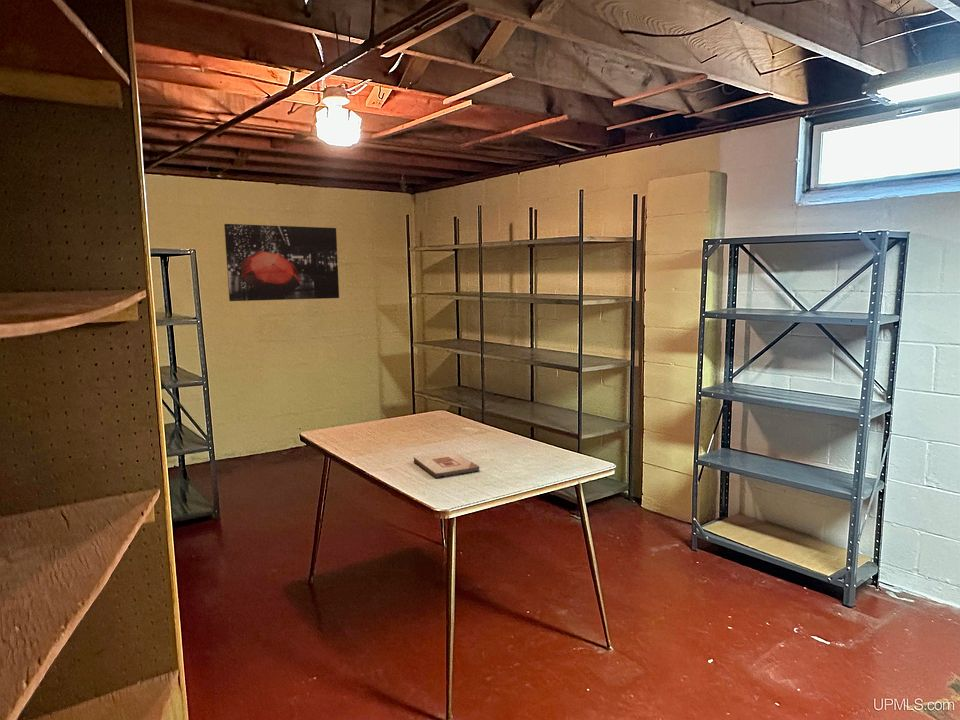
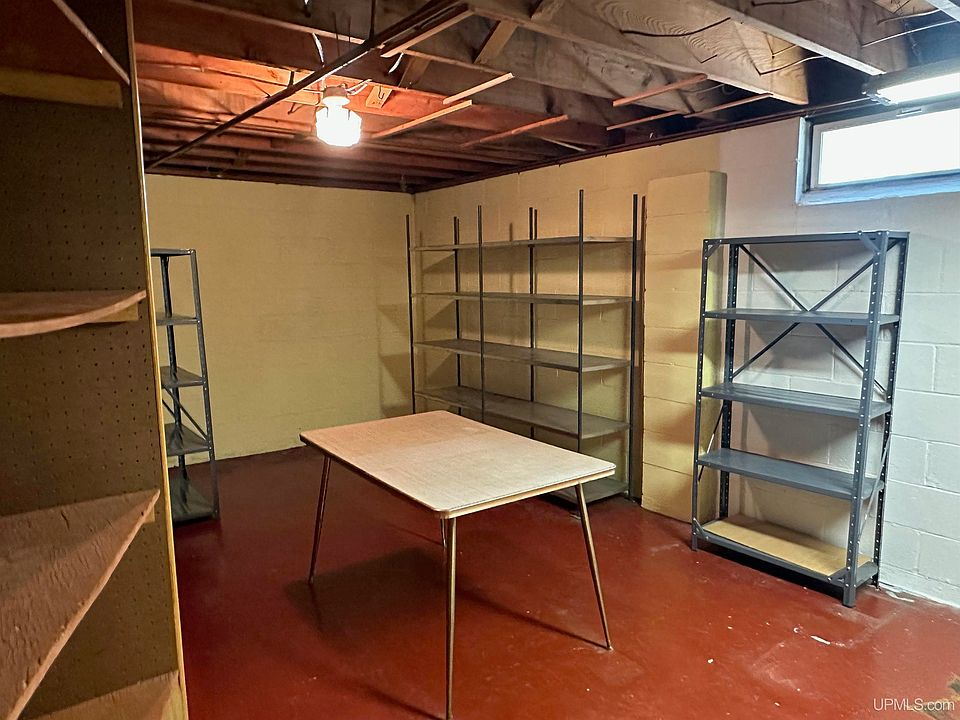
- wooden plaque (445, 463)
- wall art (284, 263)
